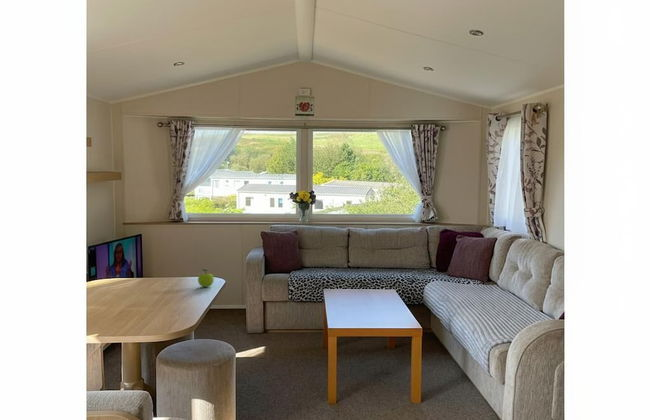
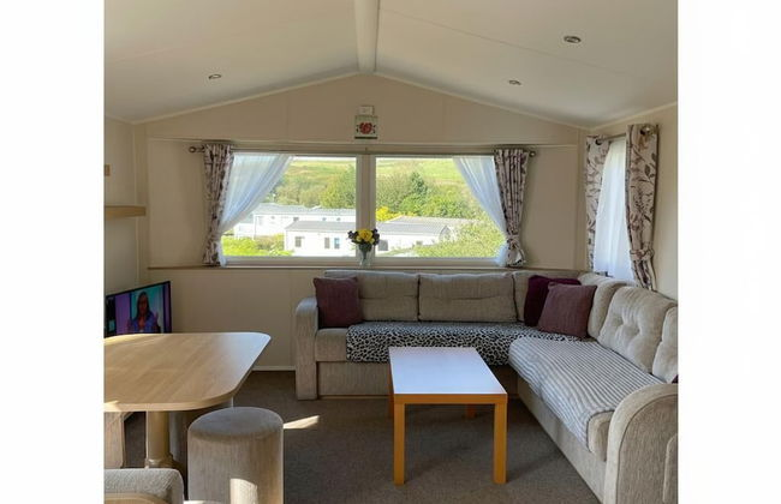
- fruit (205, 277)
